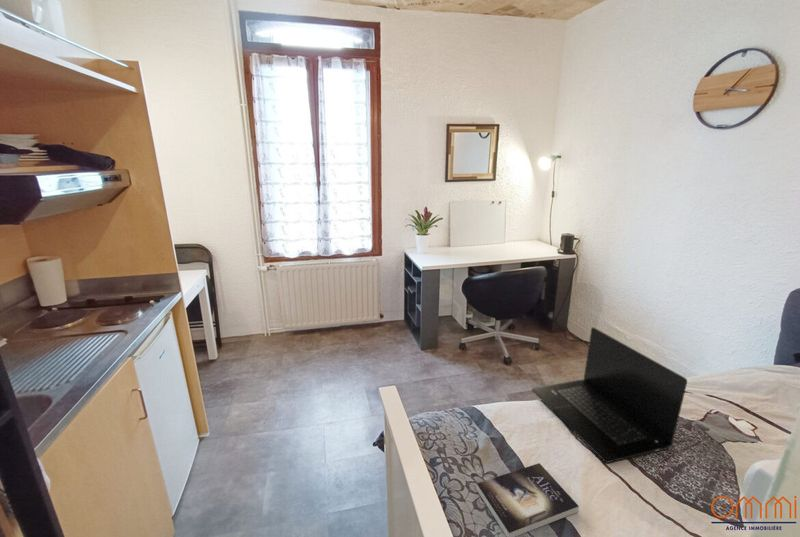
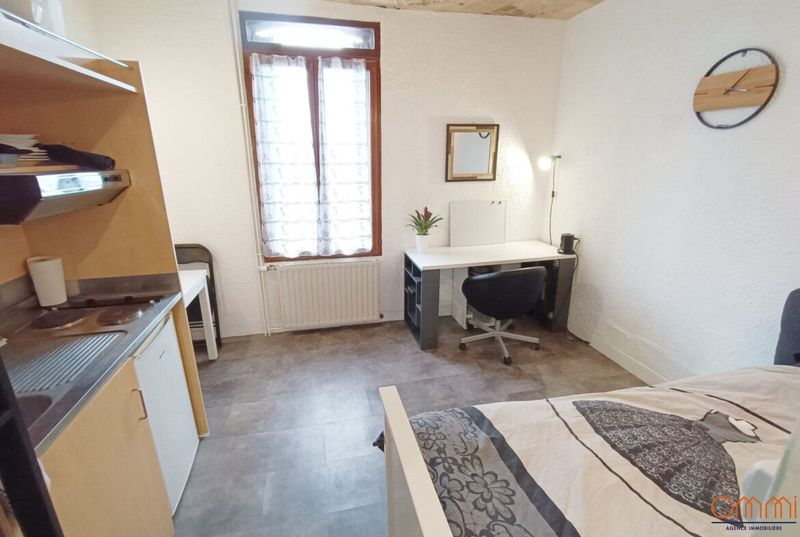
- laptop (598, 385)
- book (525, 497)
